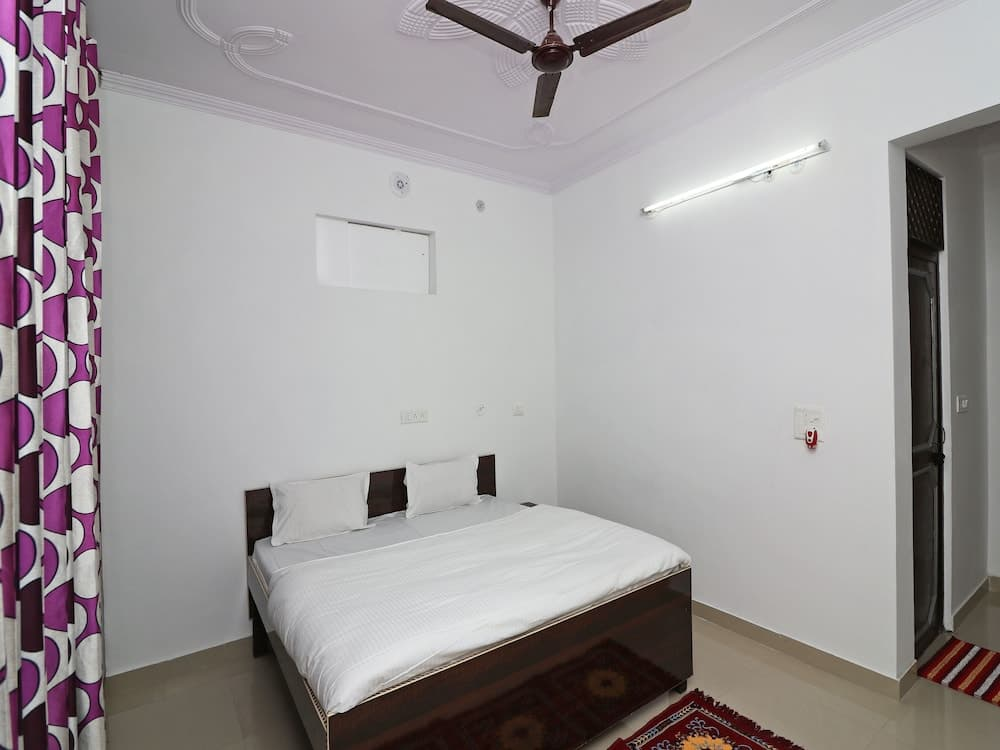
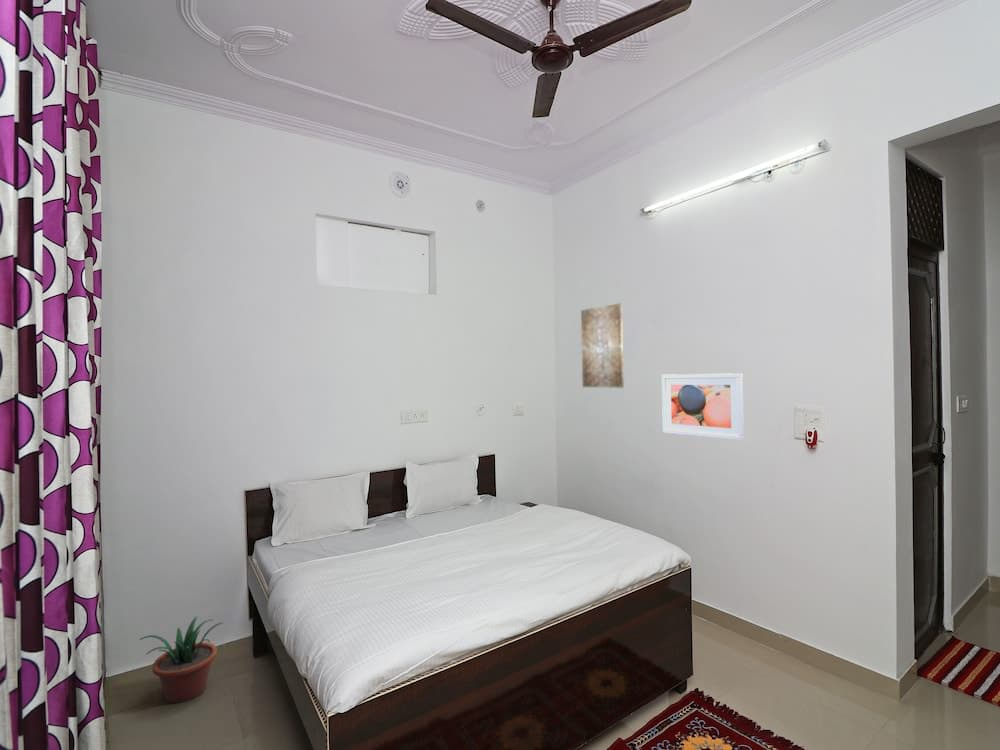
+ potted plant (183, 659)
+ wall art (601, 347)
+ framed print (699, 405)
